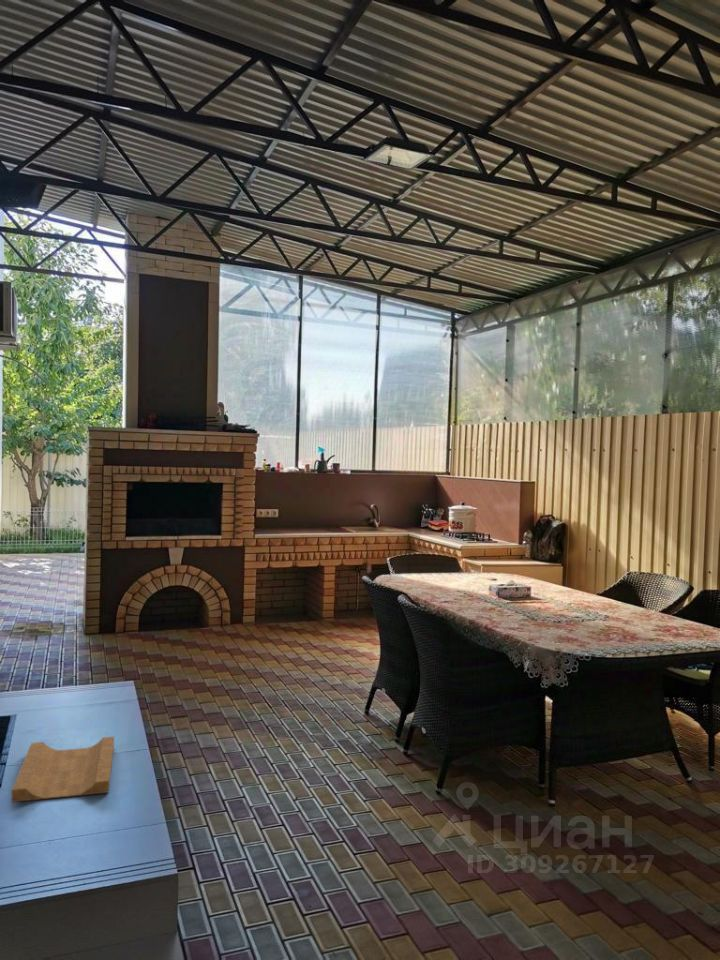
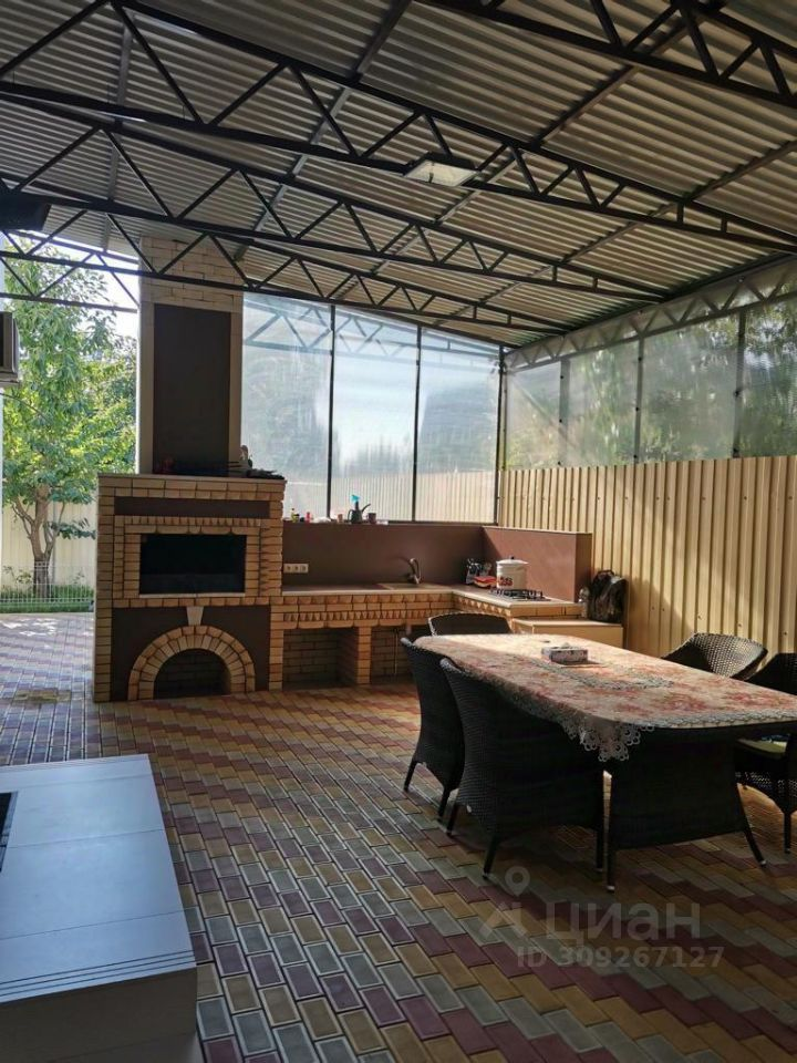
- cutting board (67, 766)
